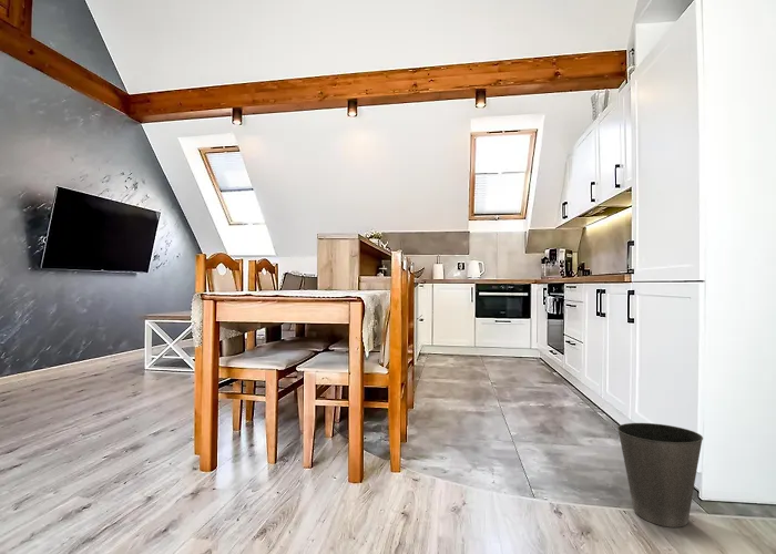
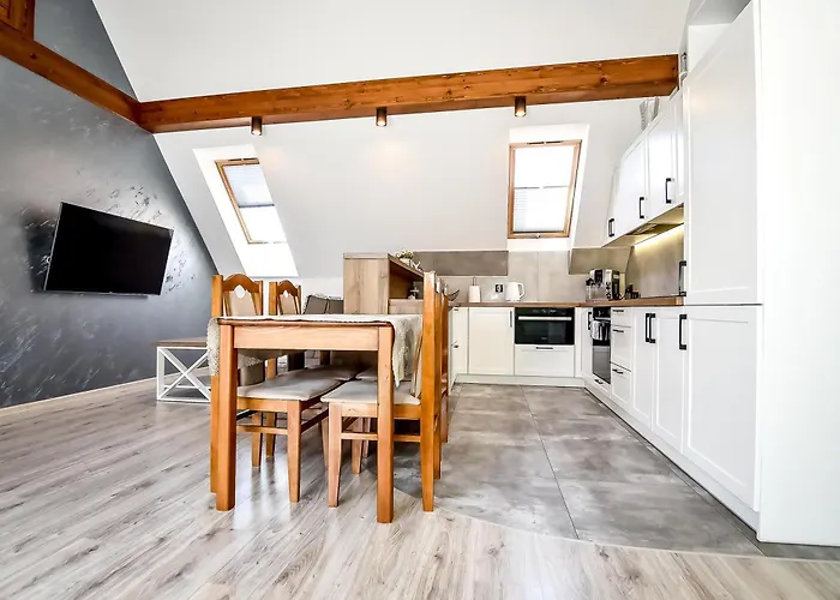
- waste basket (658, 473)
